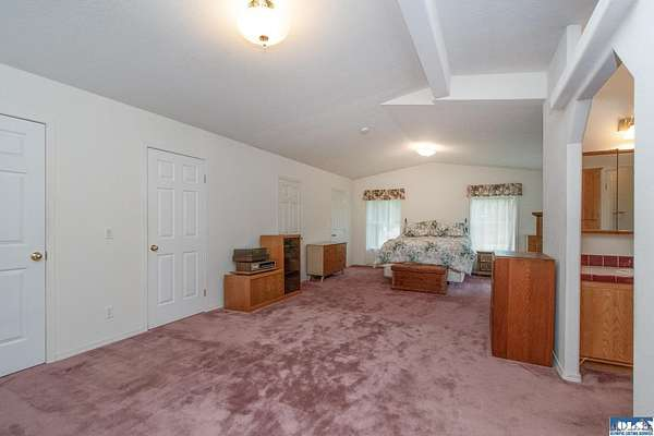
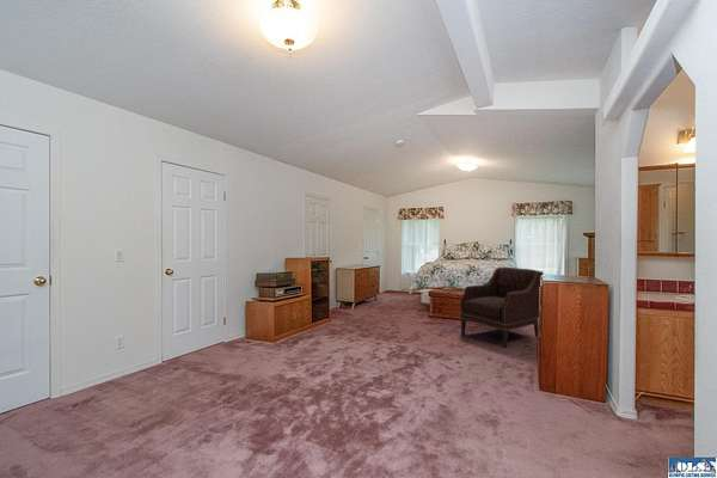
+ armchair (501, 302)
